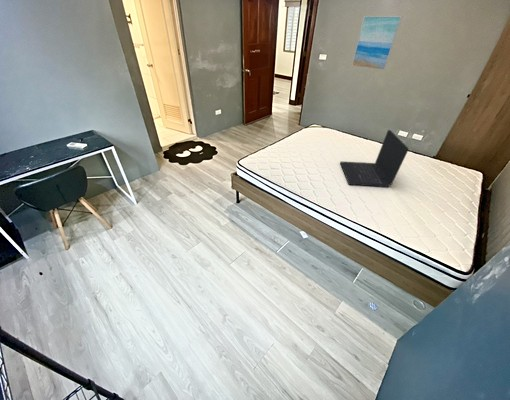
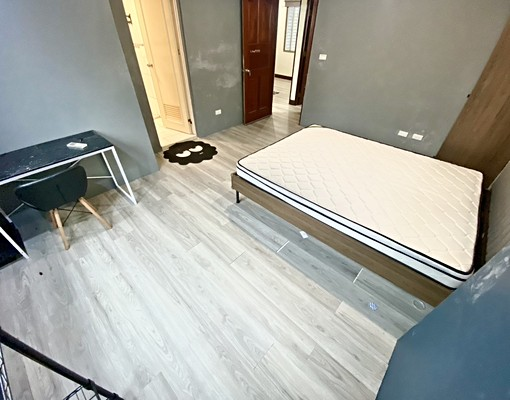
- laptop (369, 163)
- wall art (374, 43)
